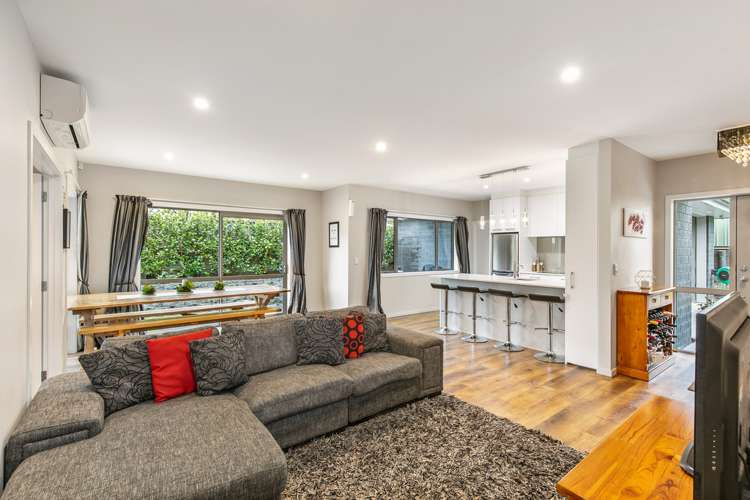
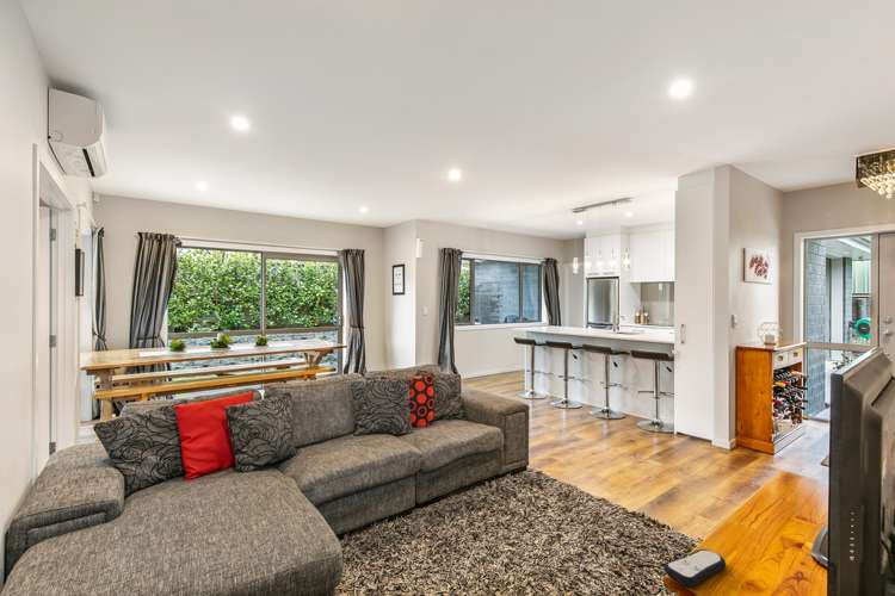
+ remote control (696, 565)
